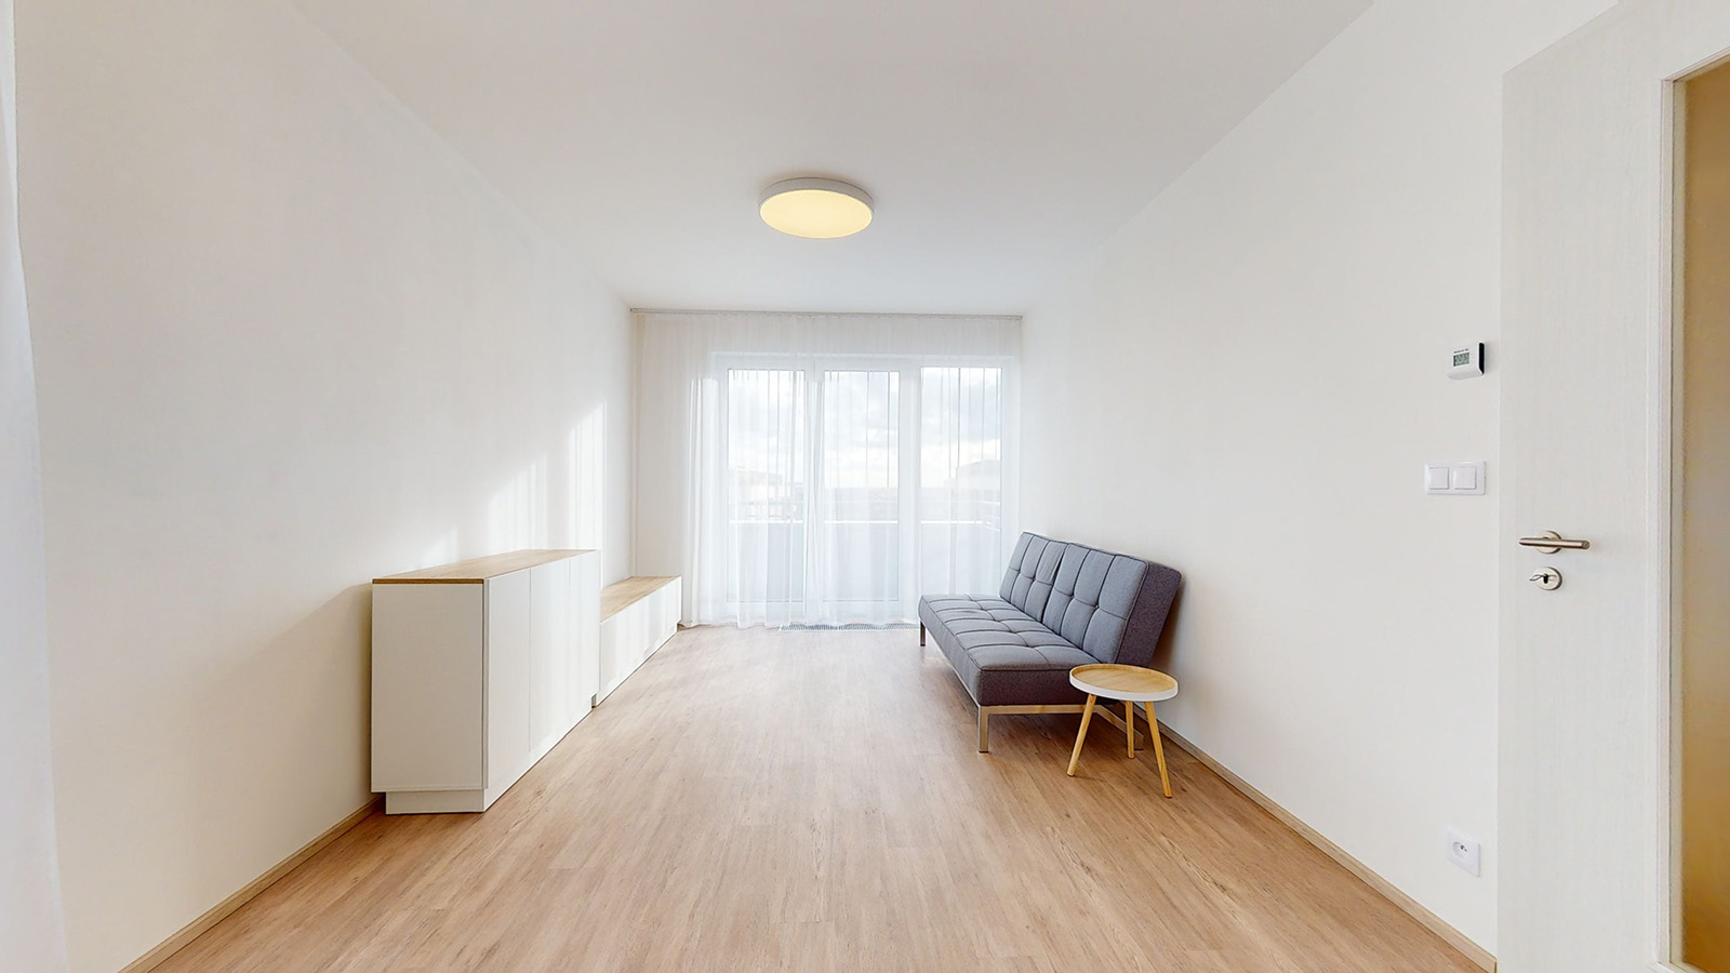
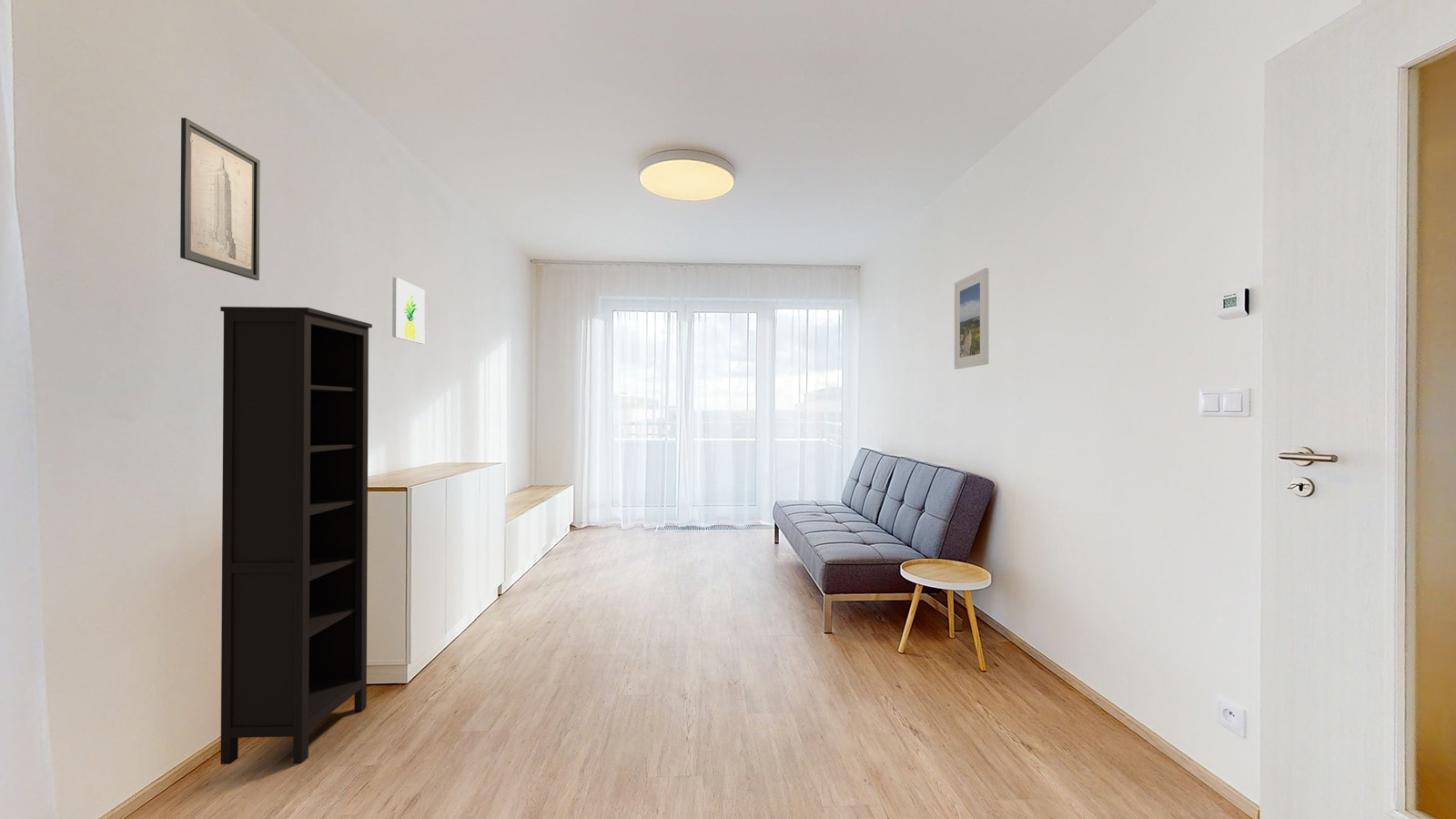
+ wall art (223, 205)
+ bookcase (301, 524)
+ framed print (970, 321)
+ wall art (409, 312)
